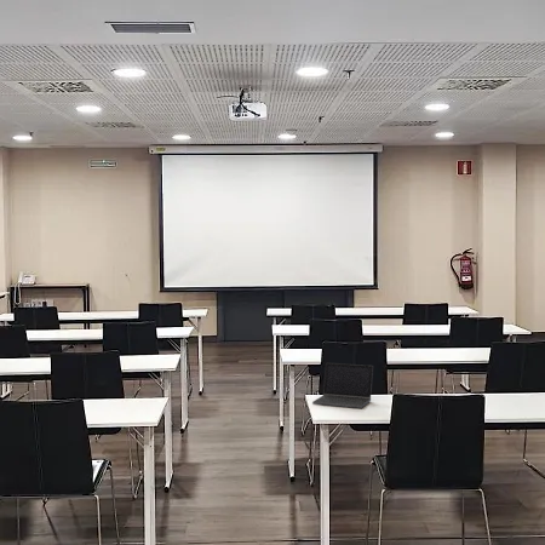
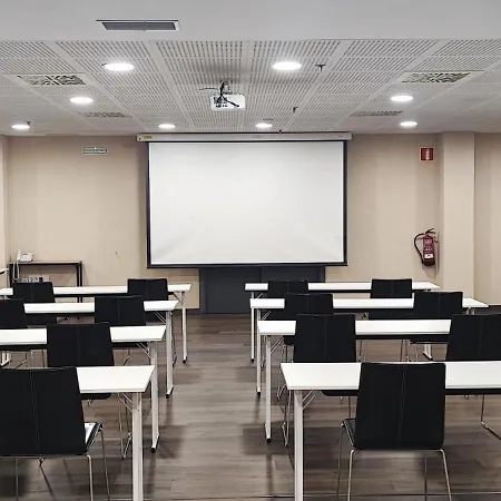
- laptop computer (343, 384)
